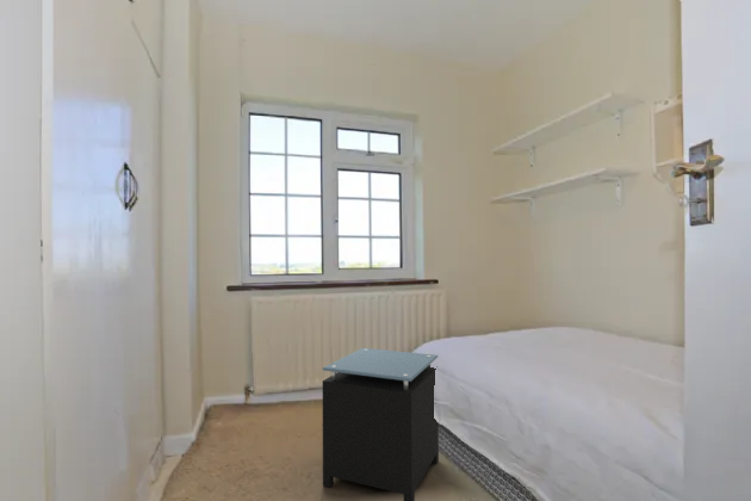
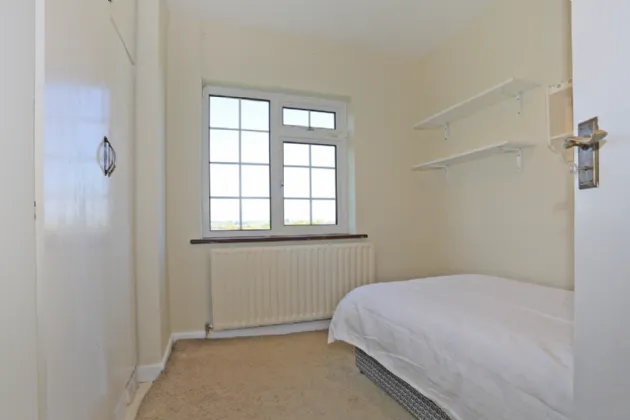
- nightstand (383, 416)
